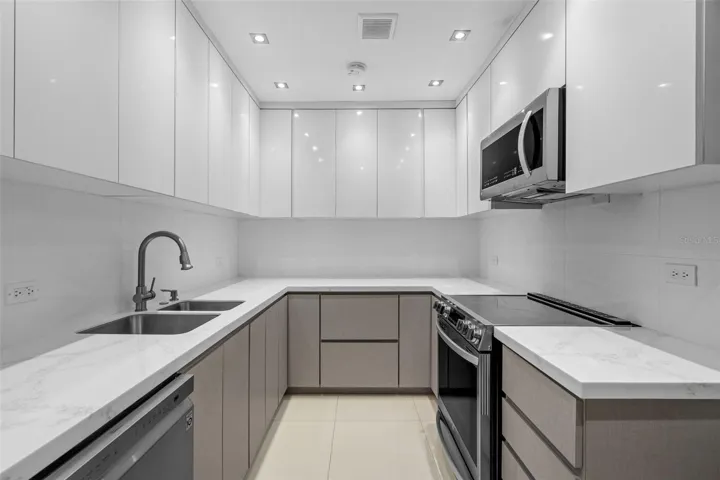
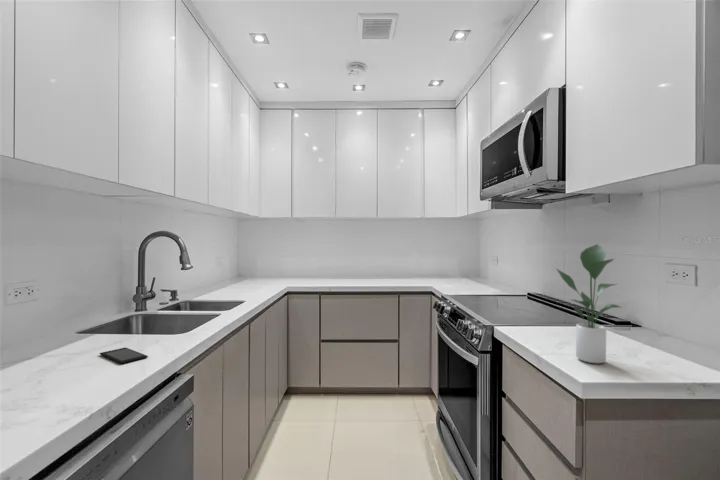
+ smartphone (123, 354)
+ potted plant (587, 301)
